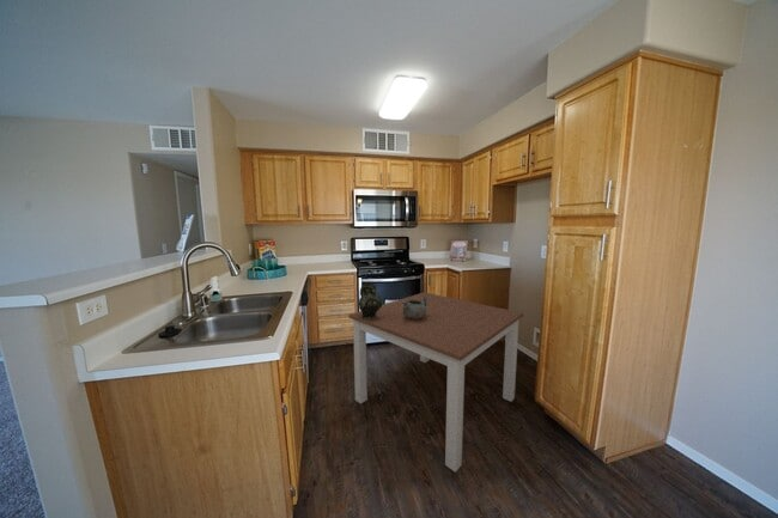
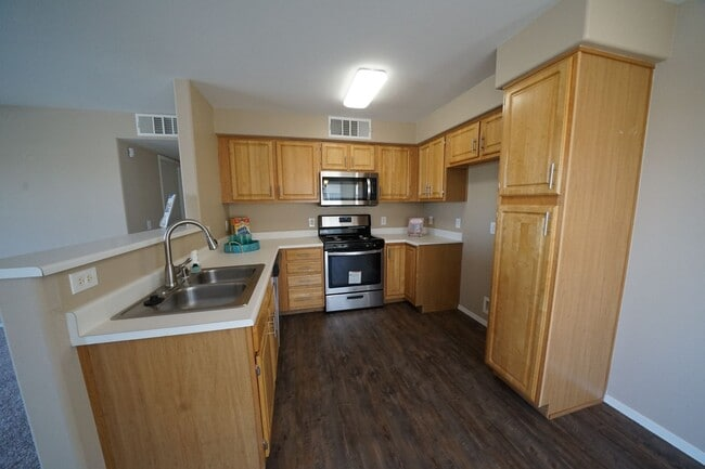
- decorative bowl (414, 307)
- dining table (436, 356)
- ceramic pitcher (367, 300)
